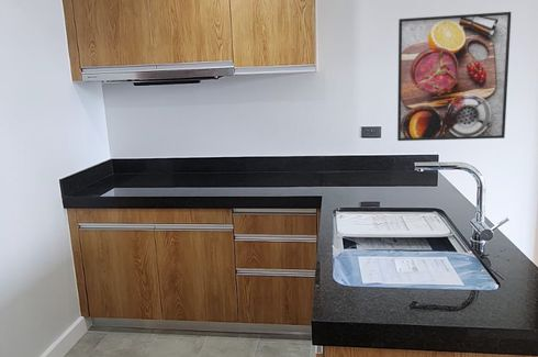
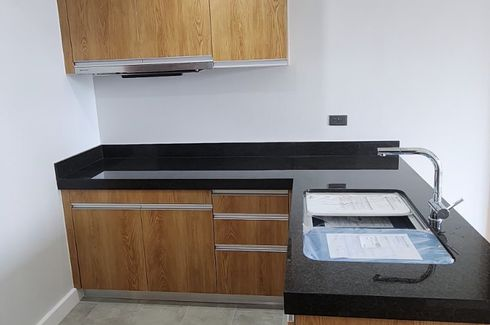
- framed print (451, 78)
